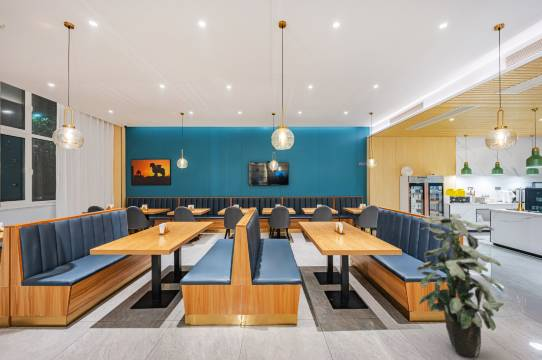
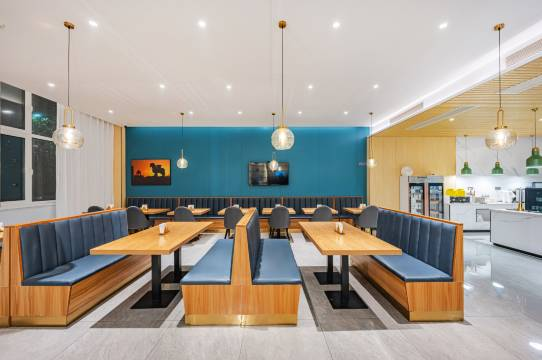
- indoor plant (455, 279)
